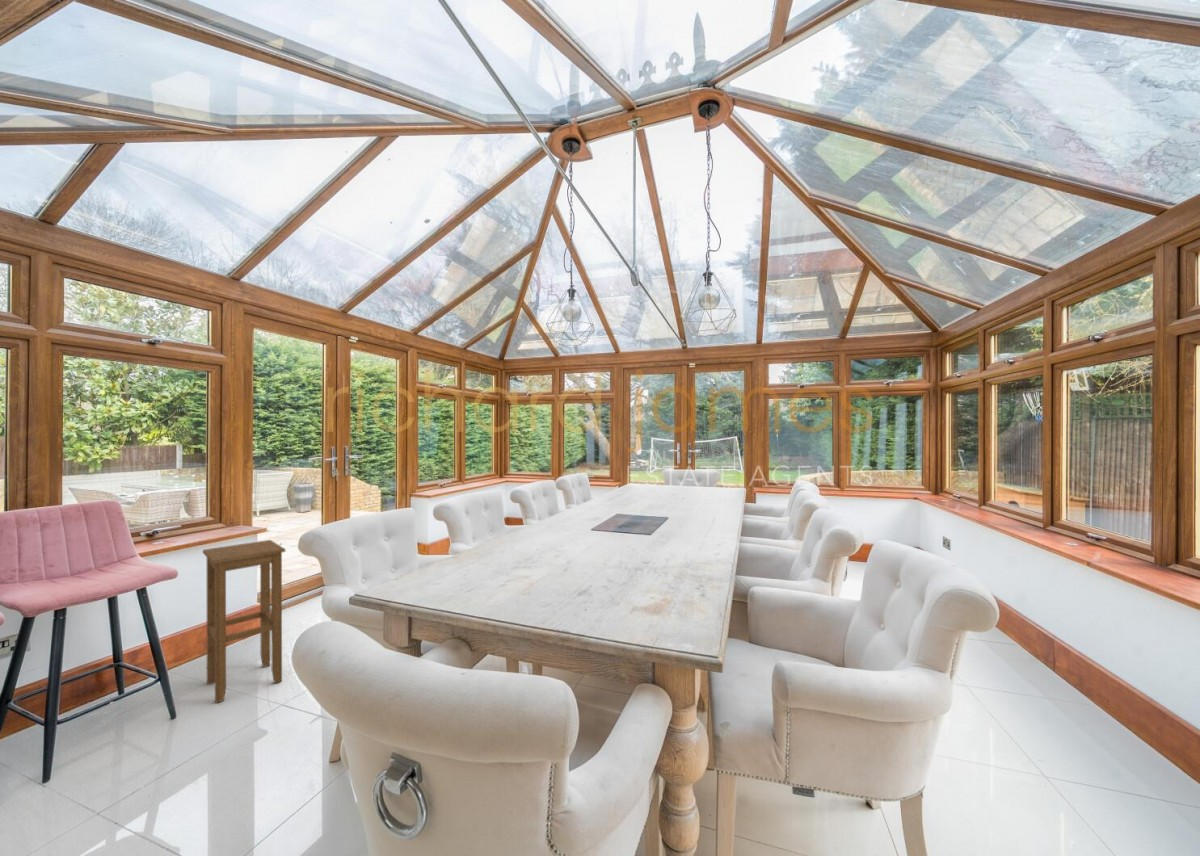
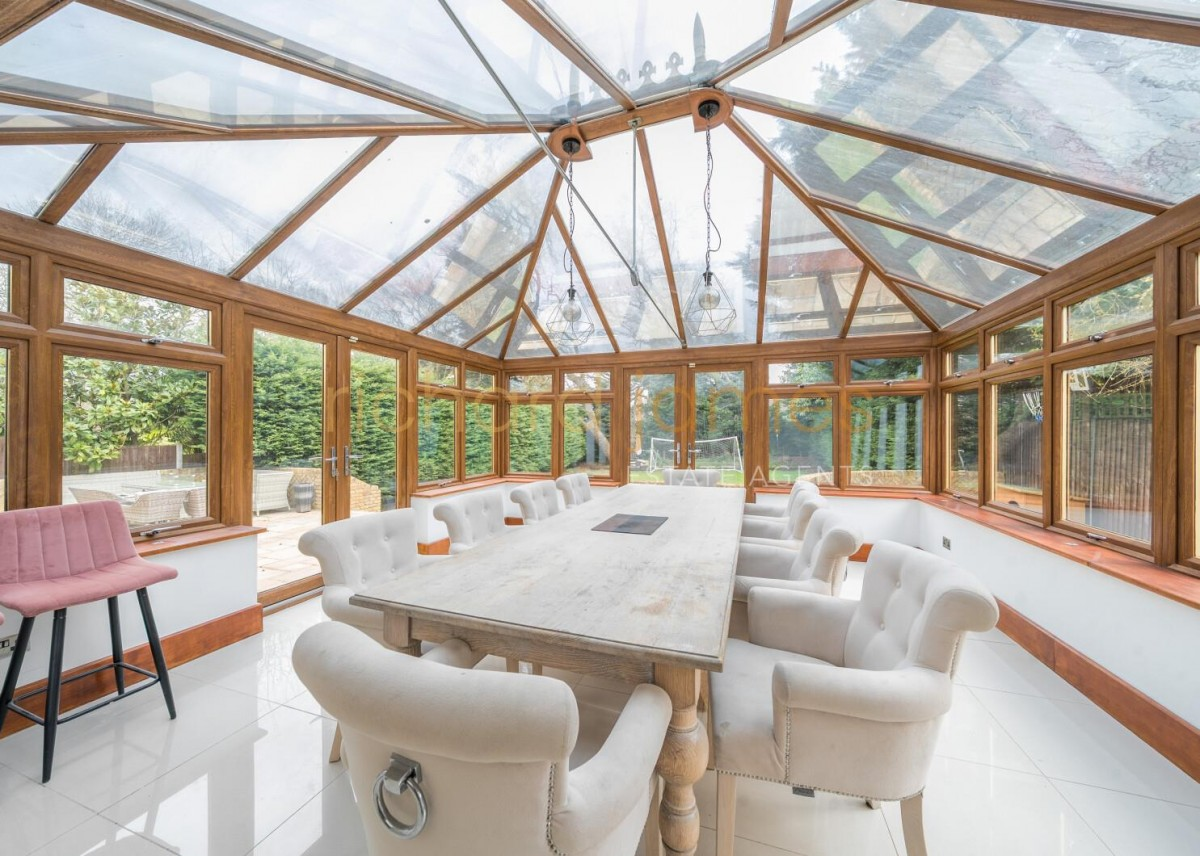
- stool (244, 616)
